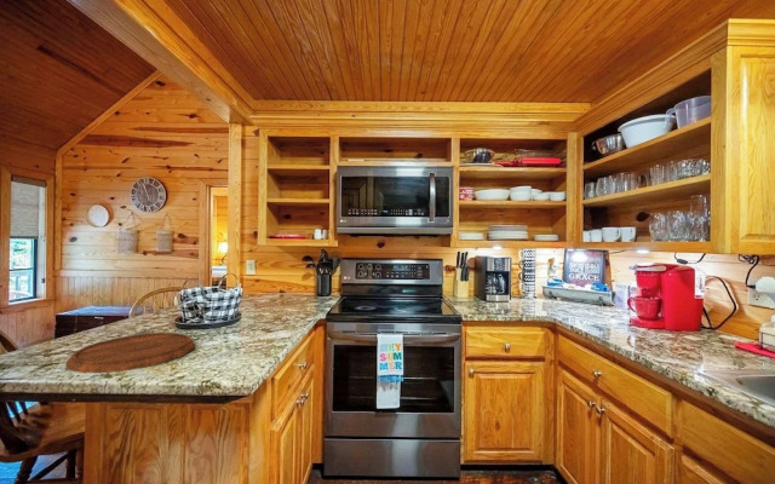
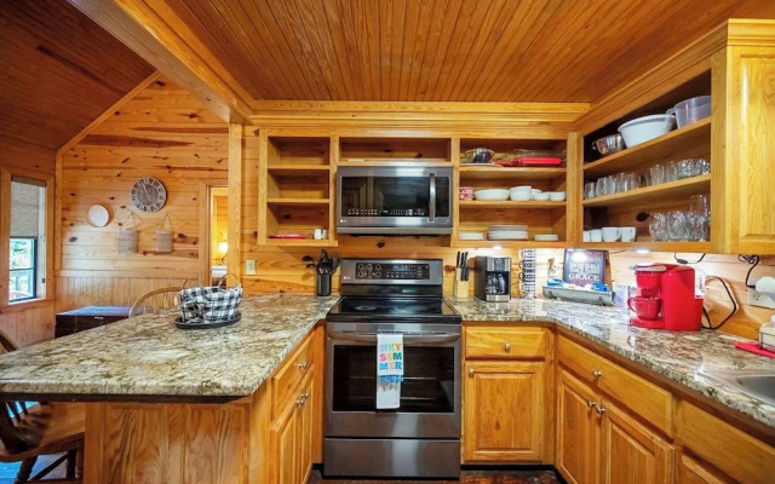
- cutting board (136, 348)
